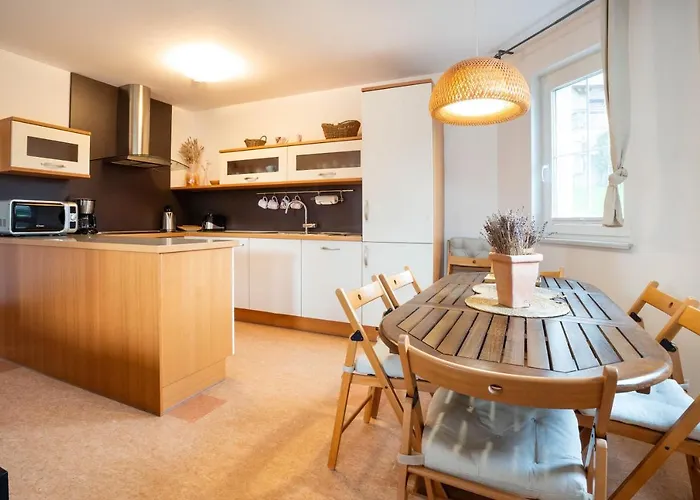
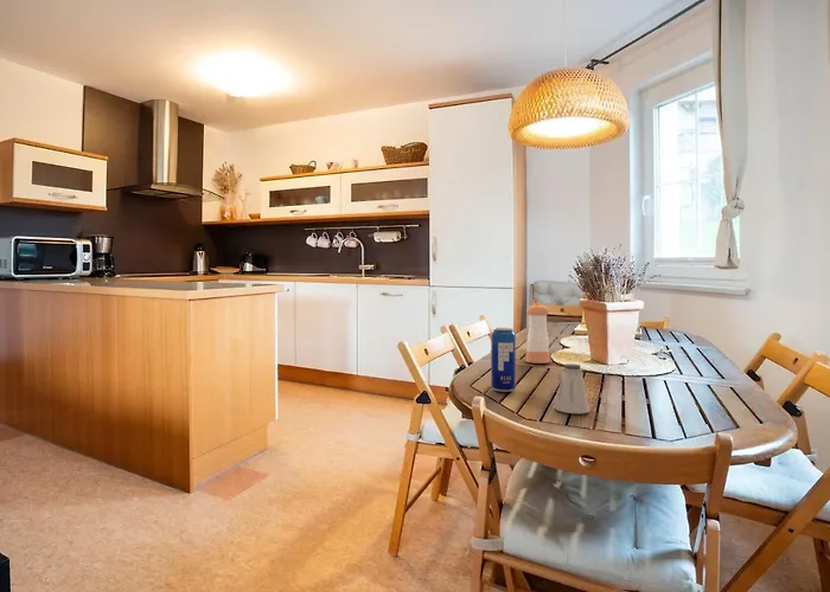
+ saltshaker (572, 387)
+ beverage can (503, 359)
+ pepper shaker (537, 332)
